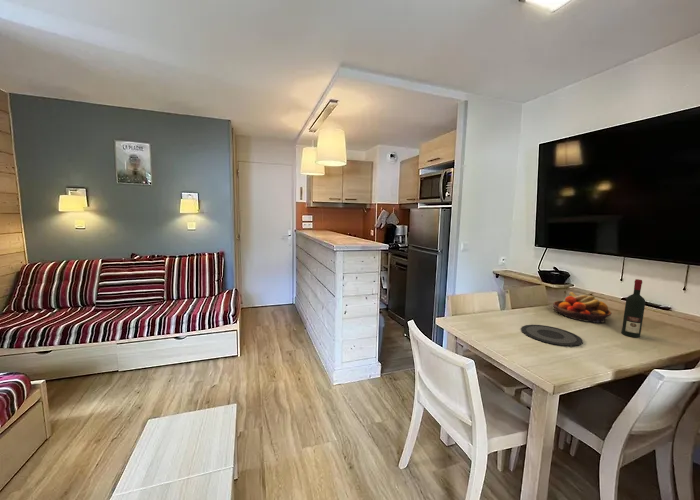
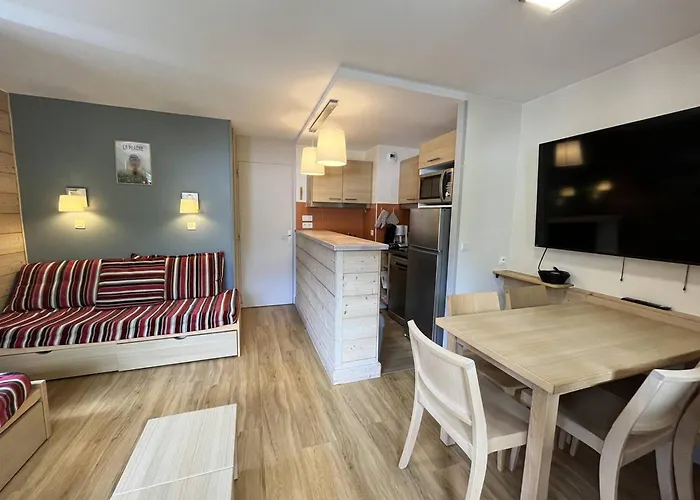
- plate (550, 334)
- alcohol (634, 307)
- fruit bowl (580, 305)
